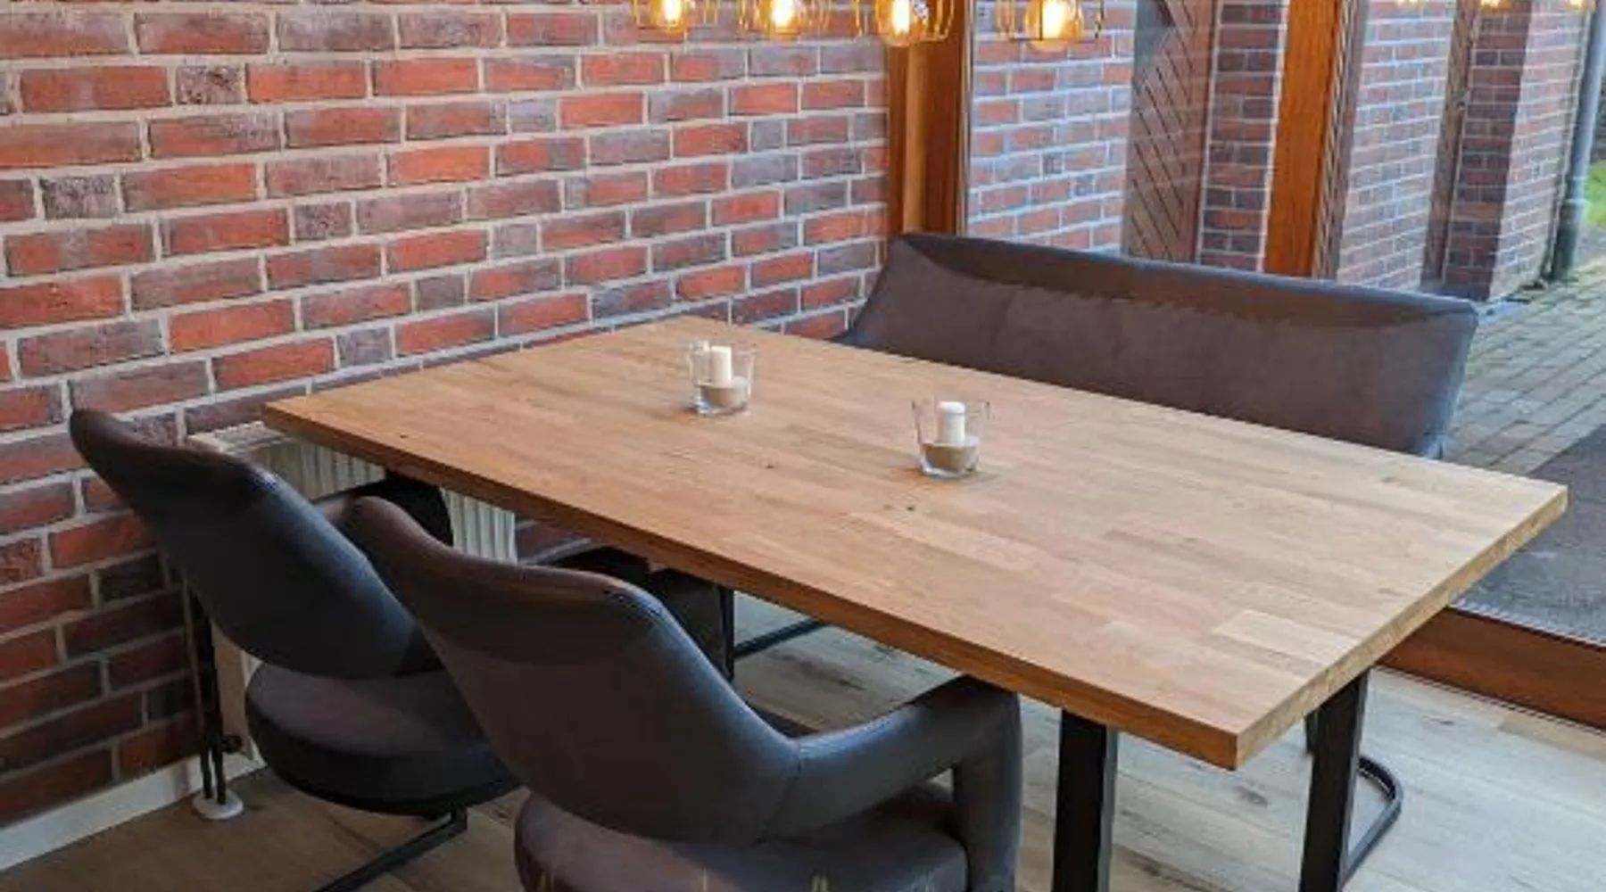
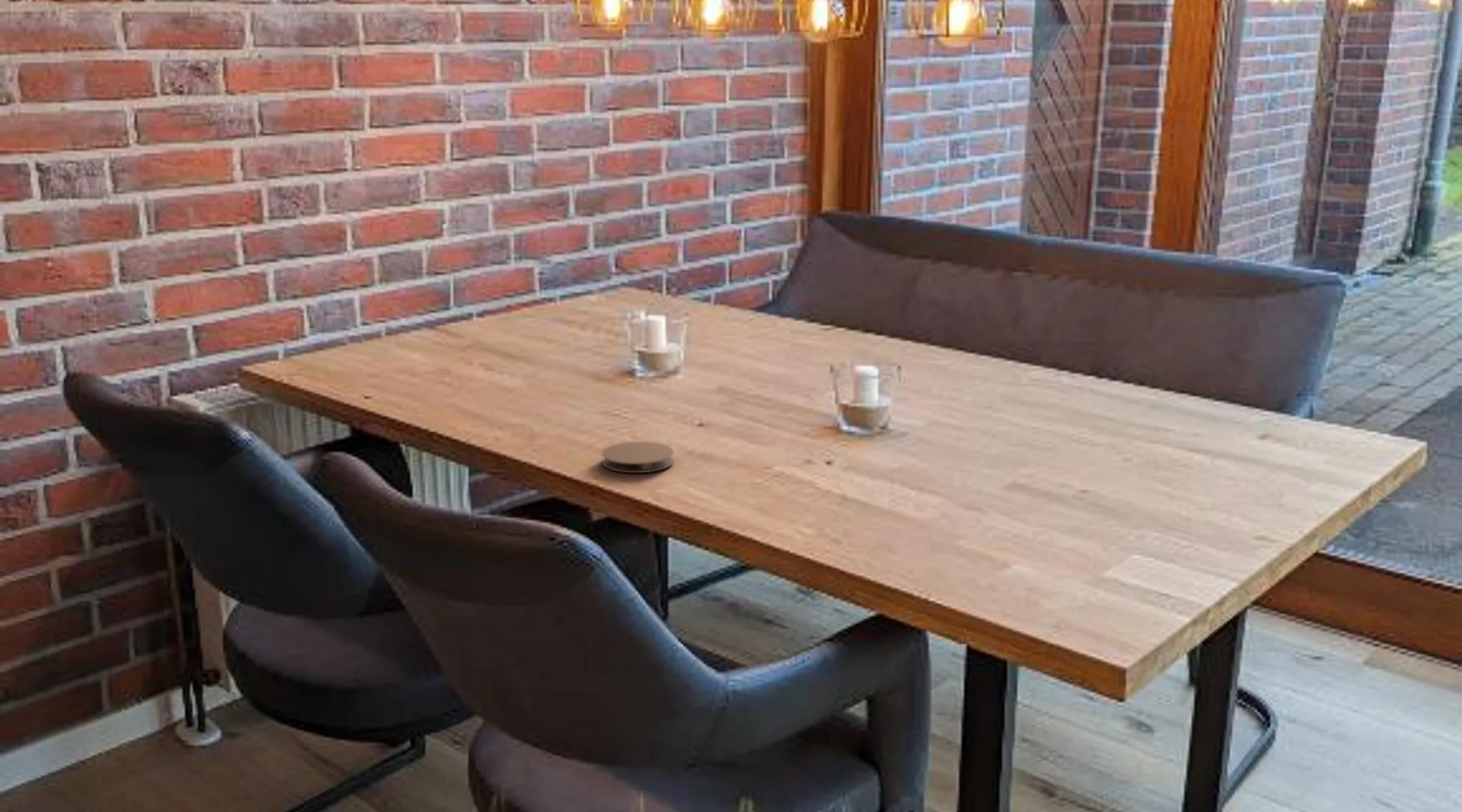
+ coaster (638, 456)
